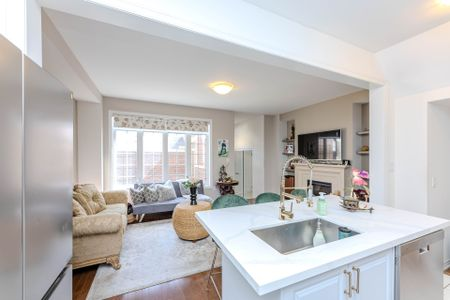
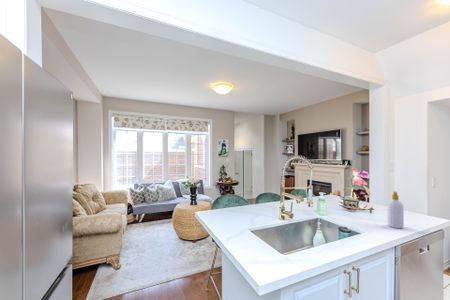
+ soap bottle (395, 208)
